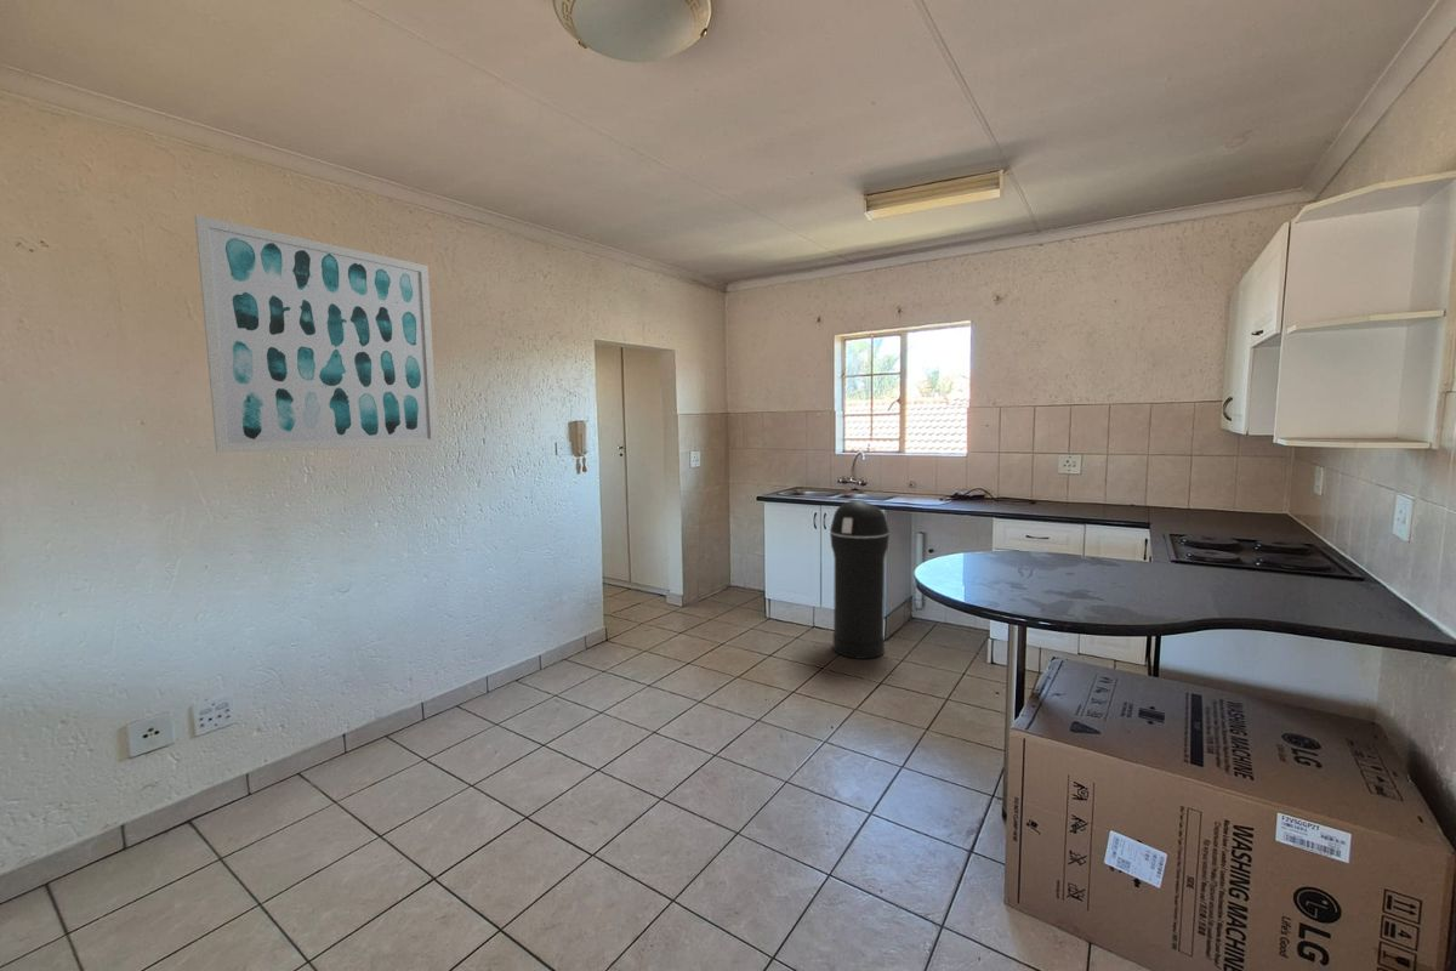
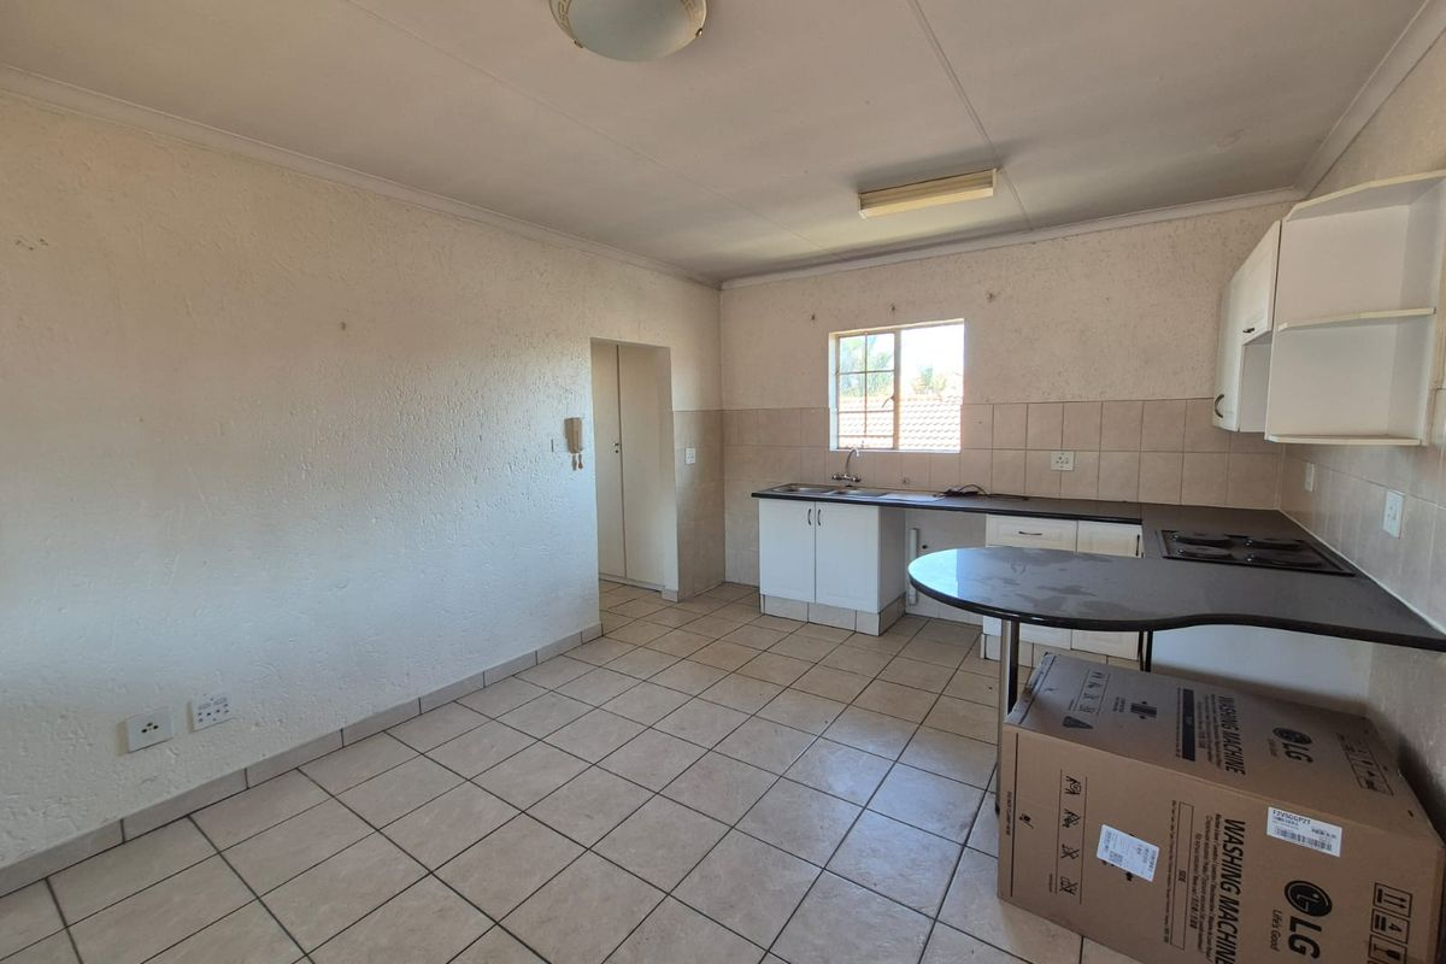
- wall art (334, 347)
- trash can (858, 575)
